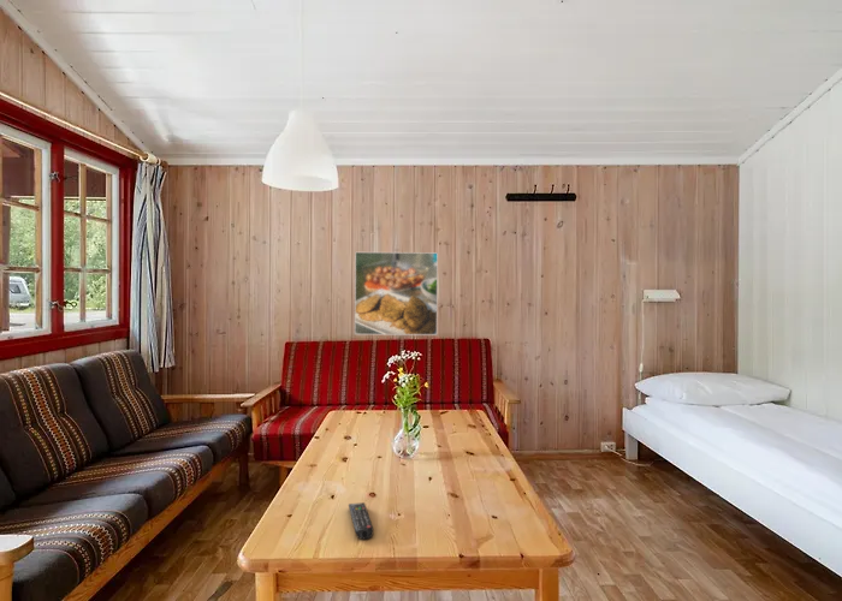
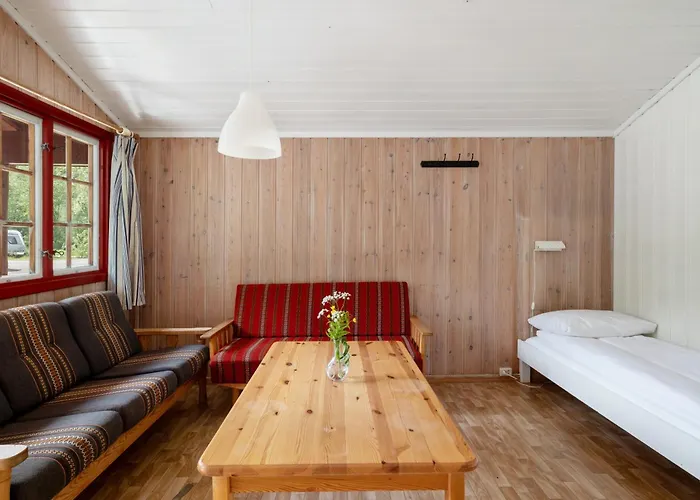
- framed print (396, 293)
- remote control (360, 518)
